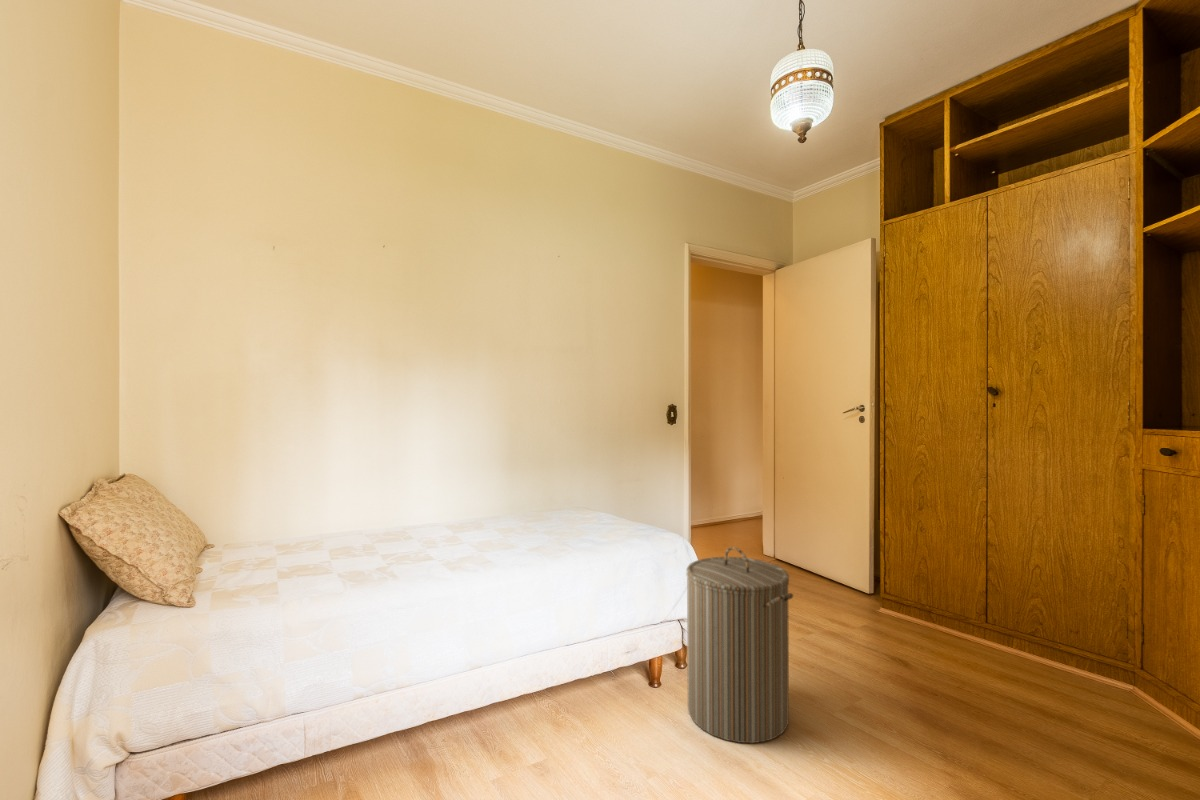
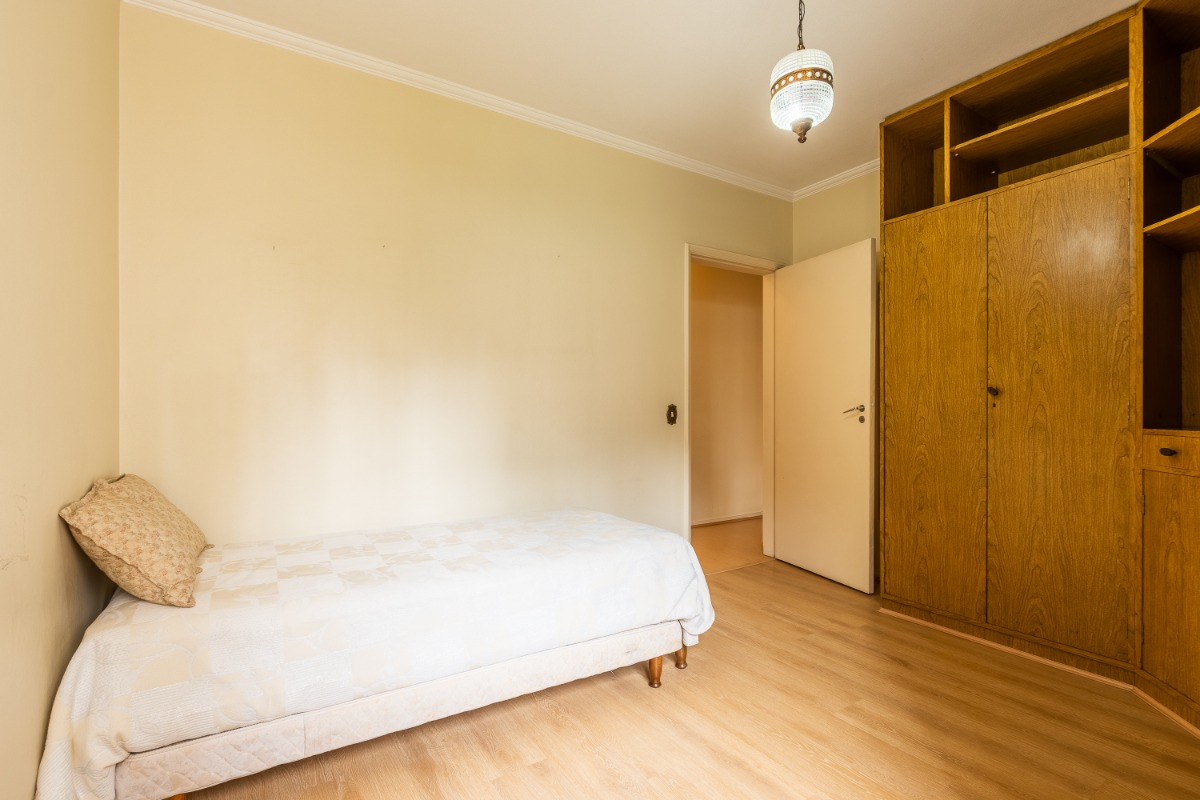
- laundry hamper (737, 630)
